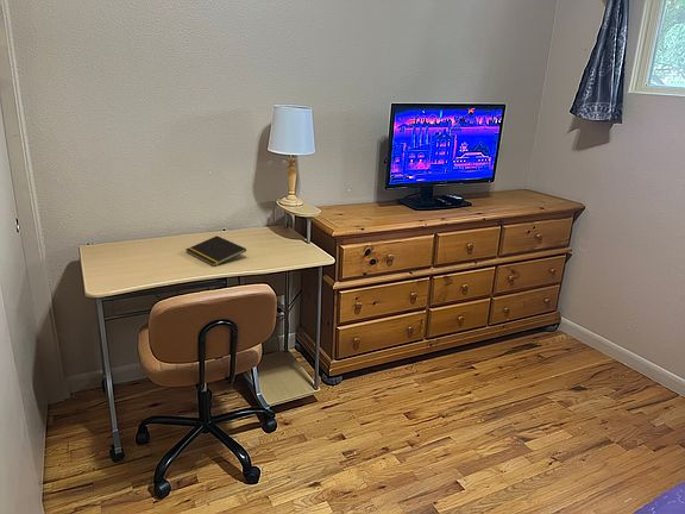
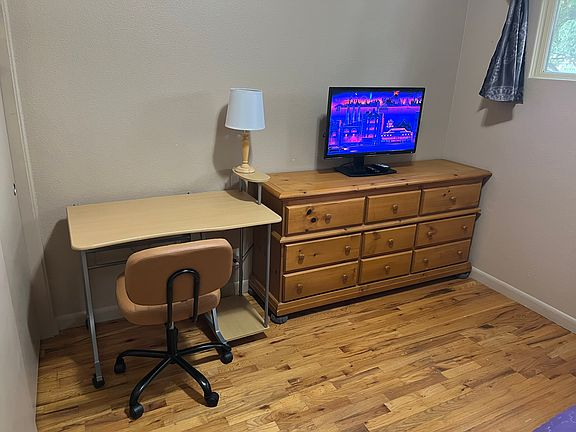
- notepad (215, 250)
